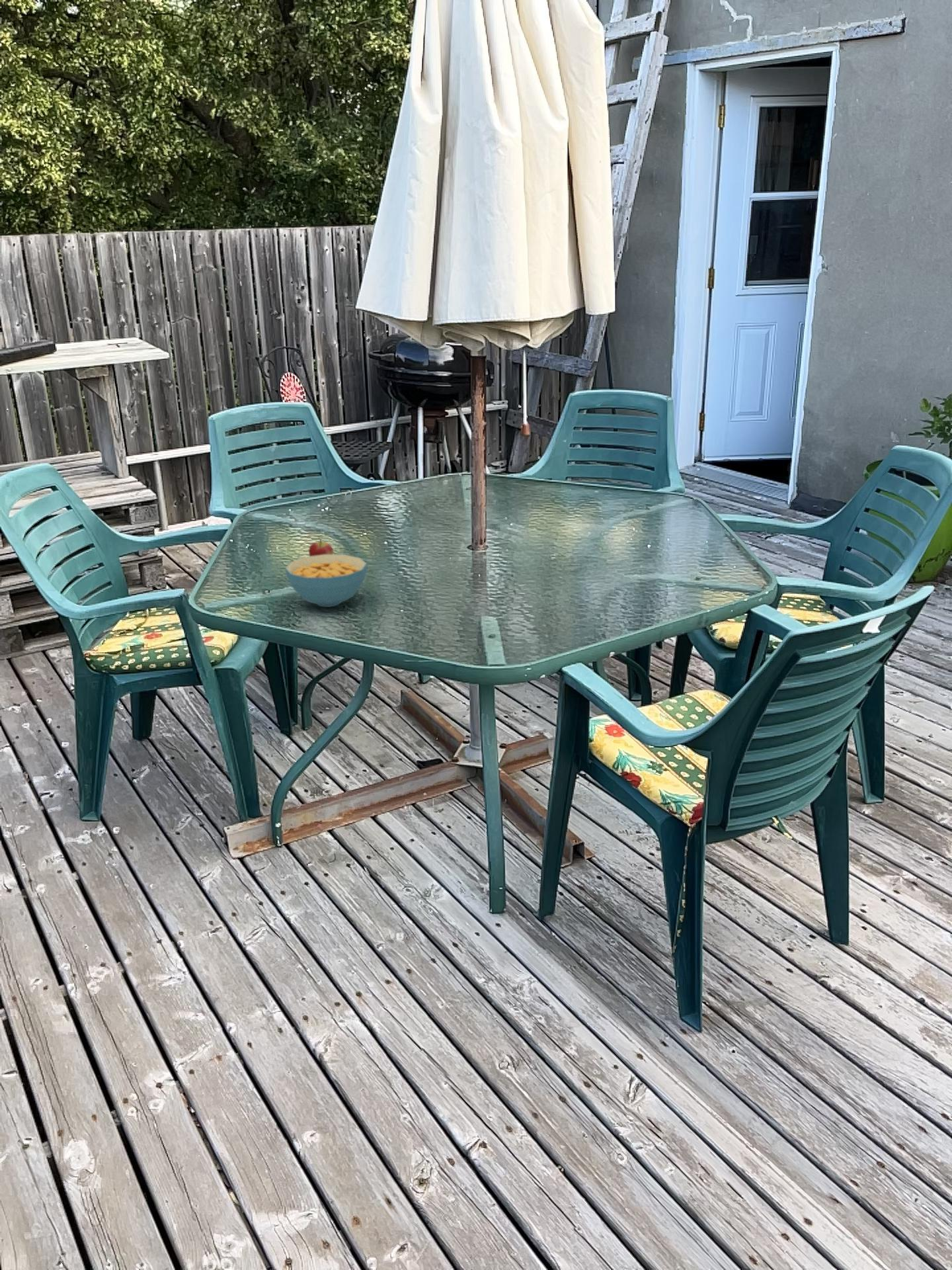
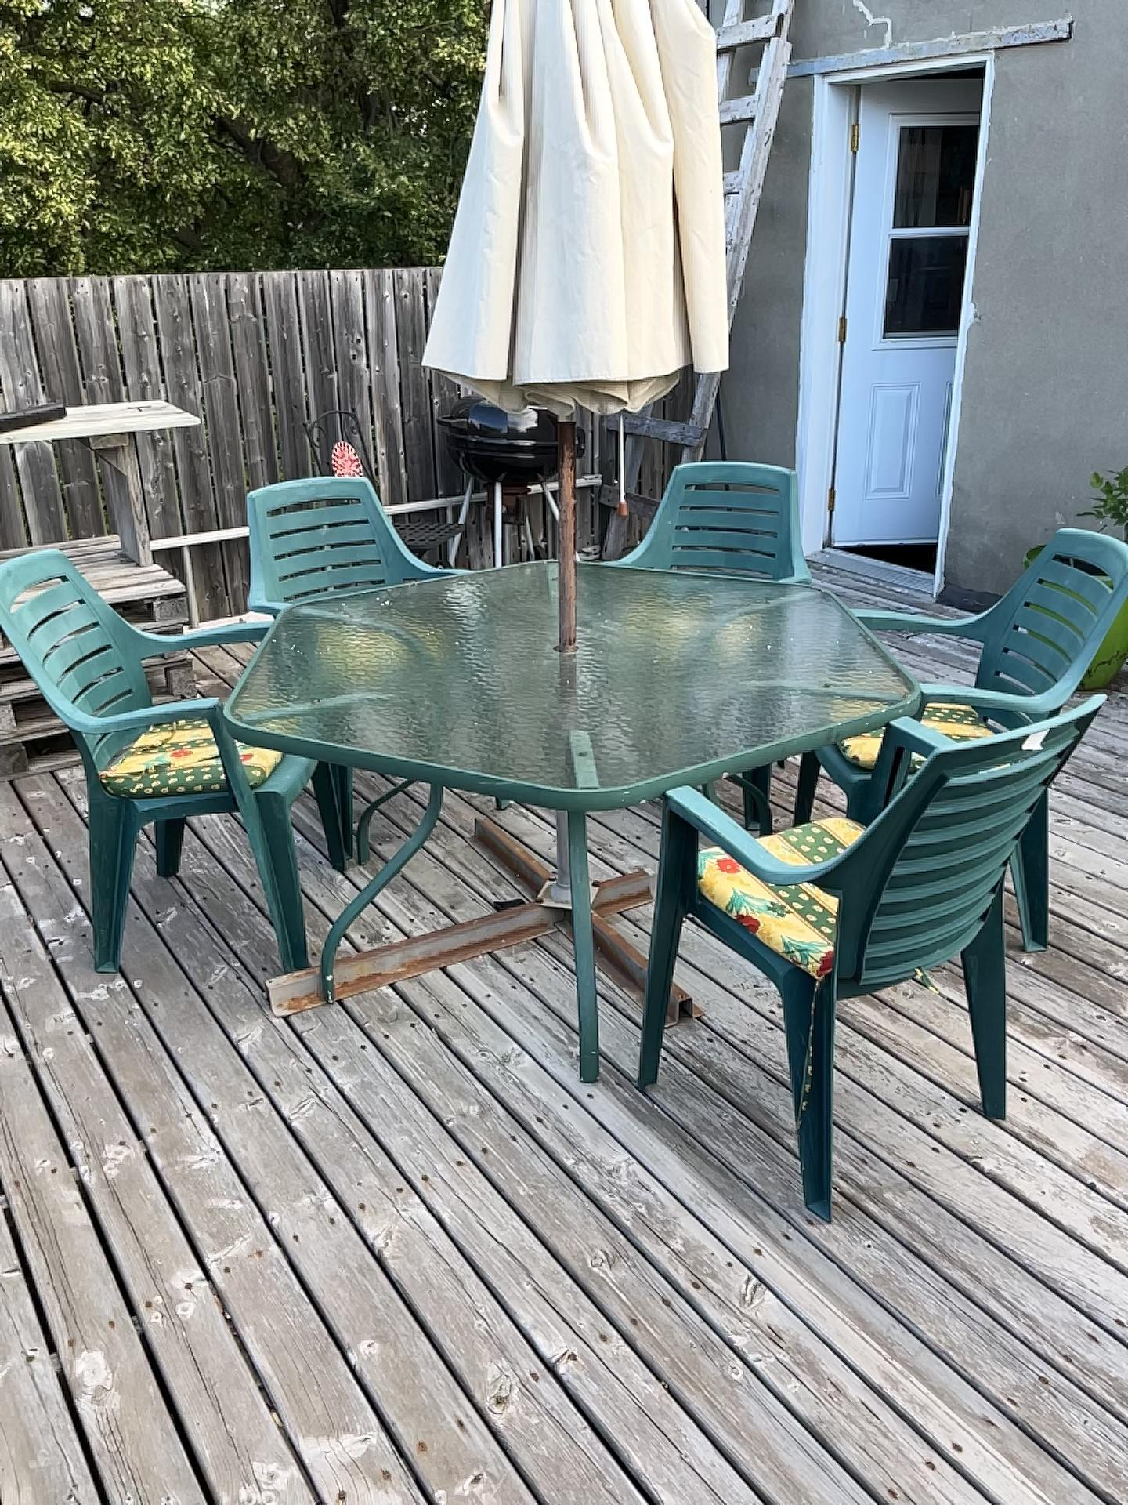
- cereal bowl (327, 584)
- fruit (321, 550)
